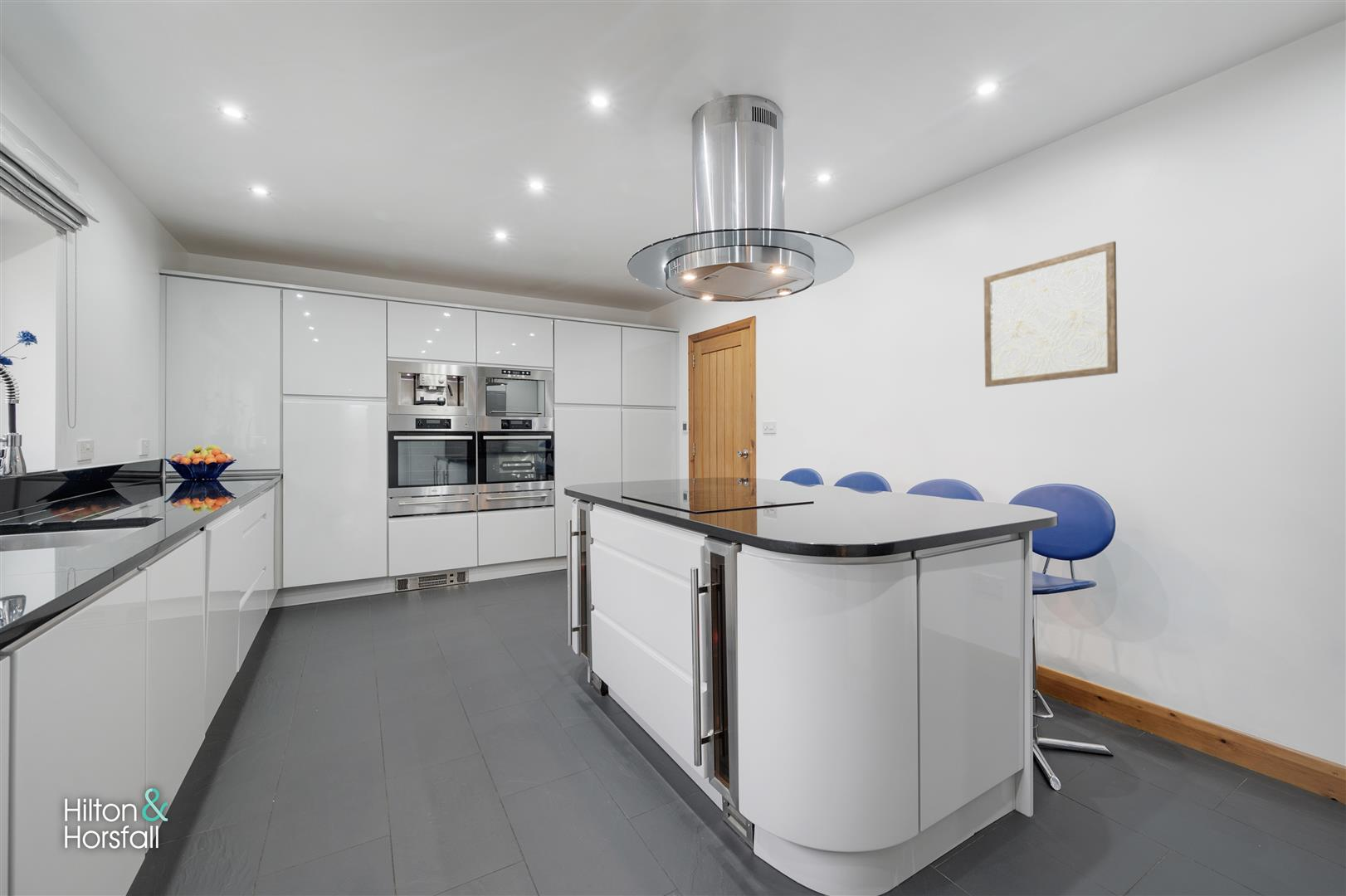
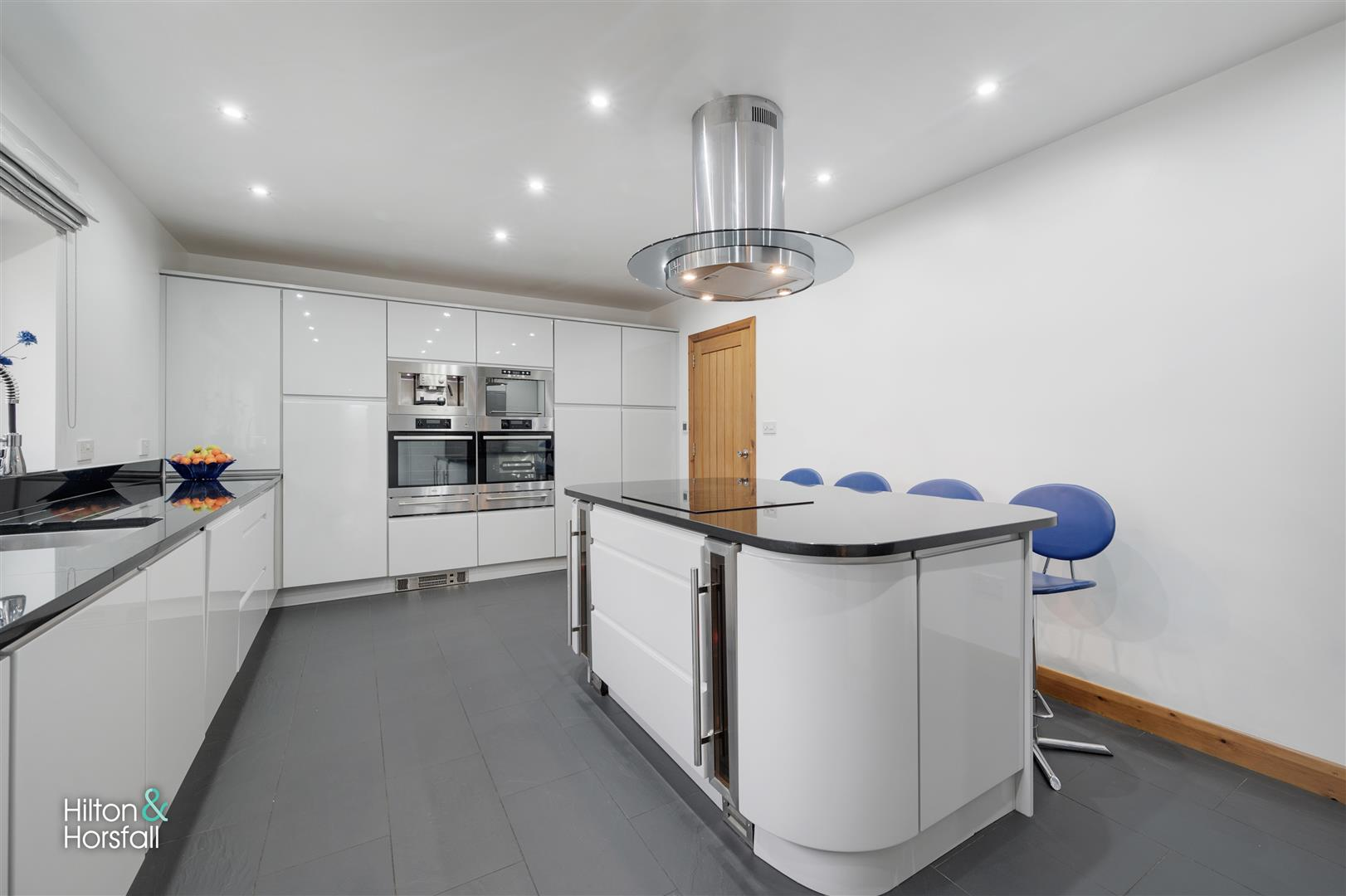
- wall art (1046, 324)
